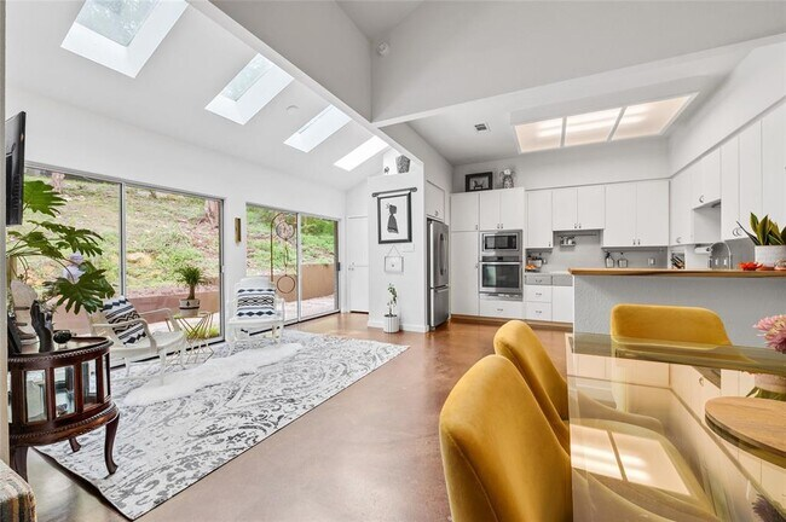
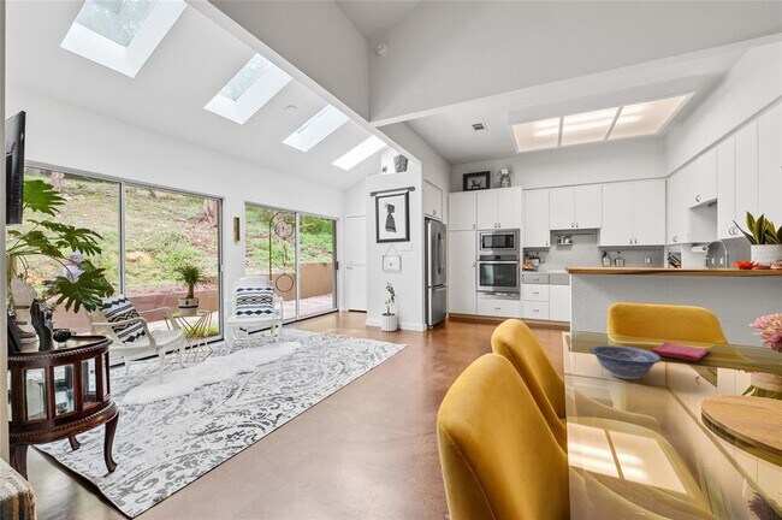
+ dish towel (679, 350)
+ decorative bowl (623, 364)
